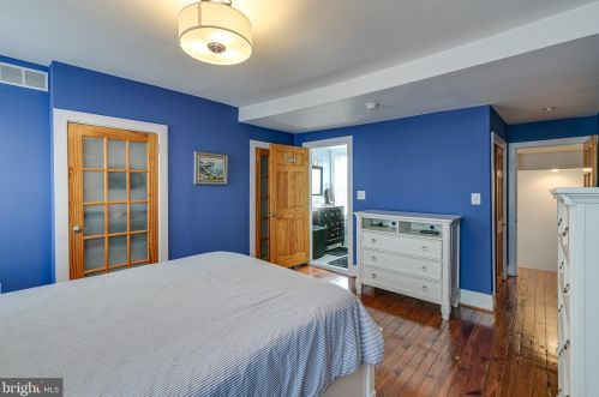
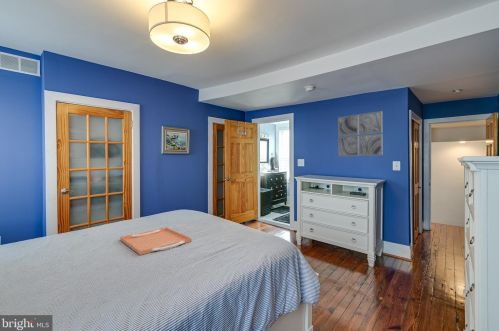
+ serving tray (155, 239)
+ wall art (358, 134)
